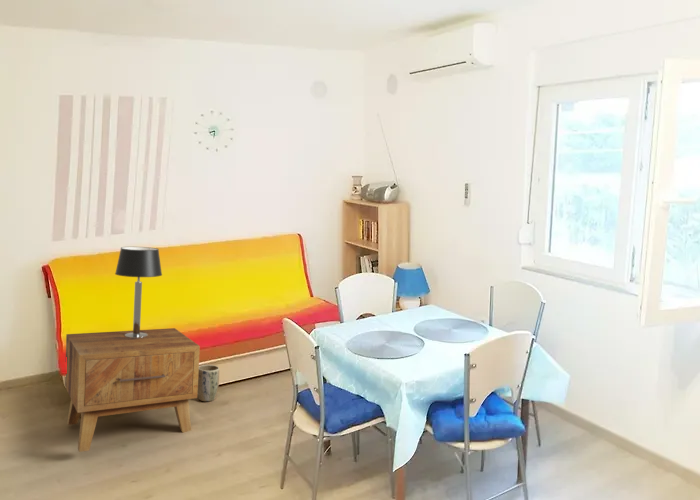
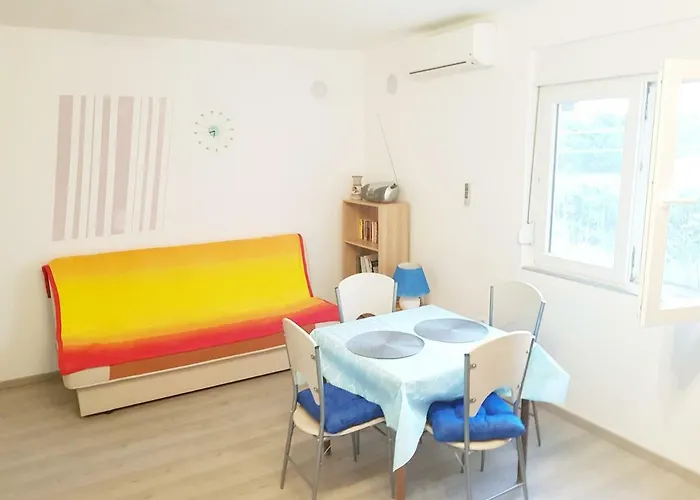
- plant pot (207, 383)
- side table (131, 385)
- table lamp (138, 291)
